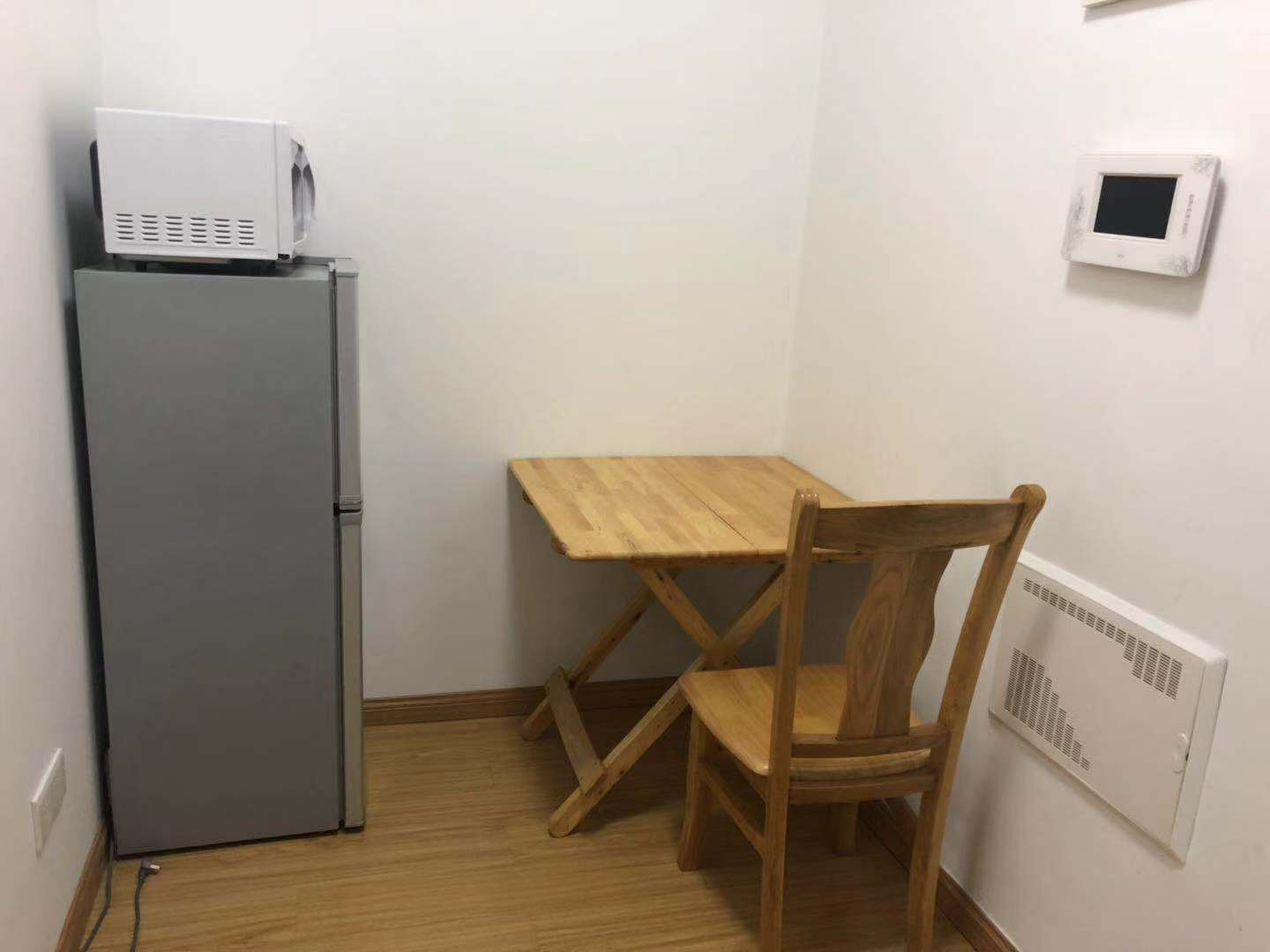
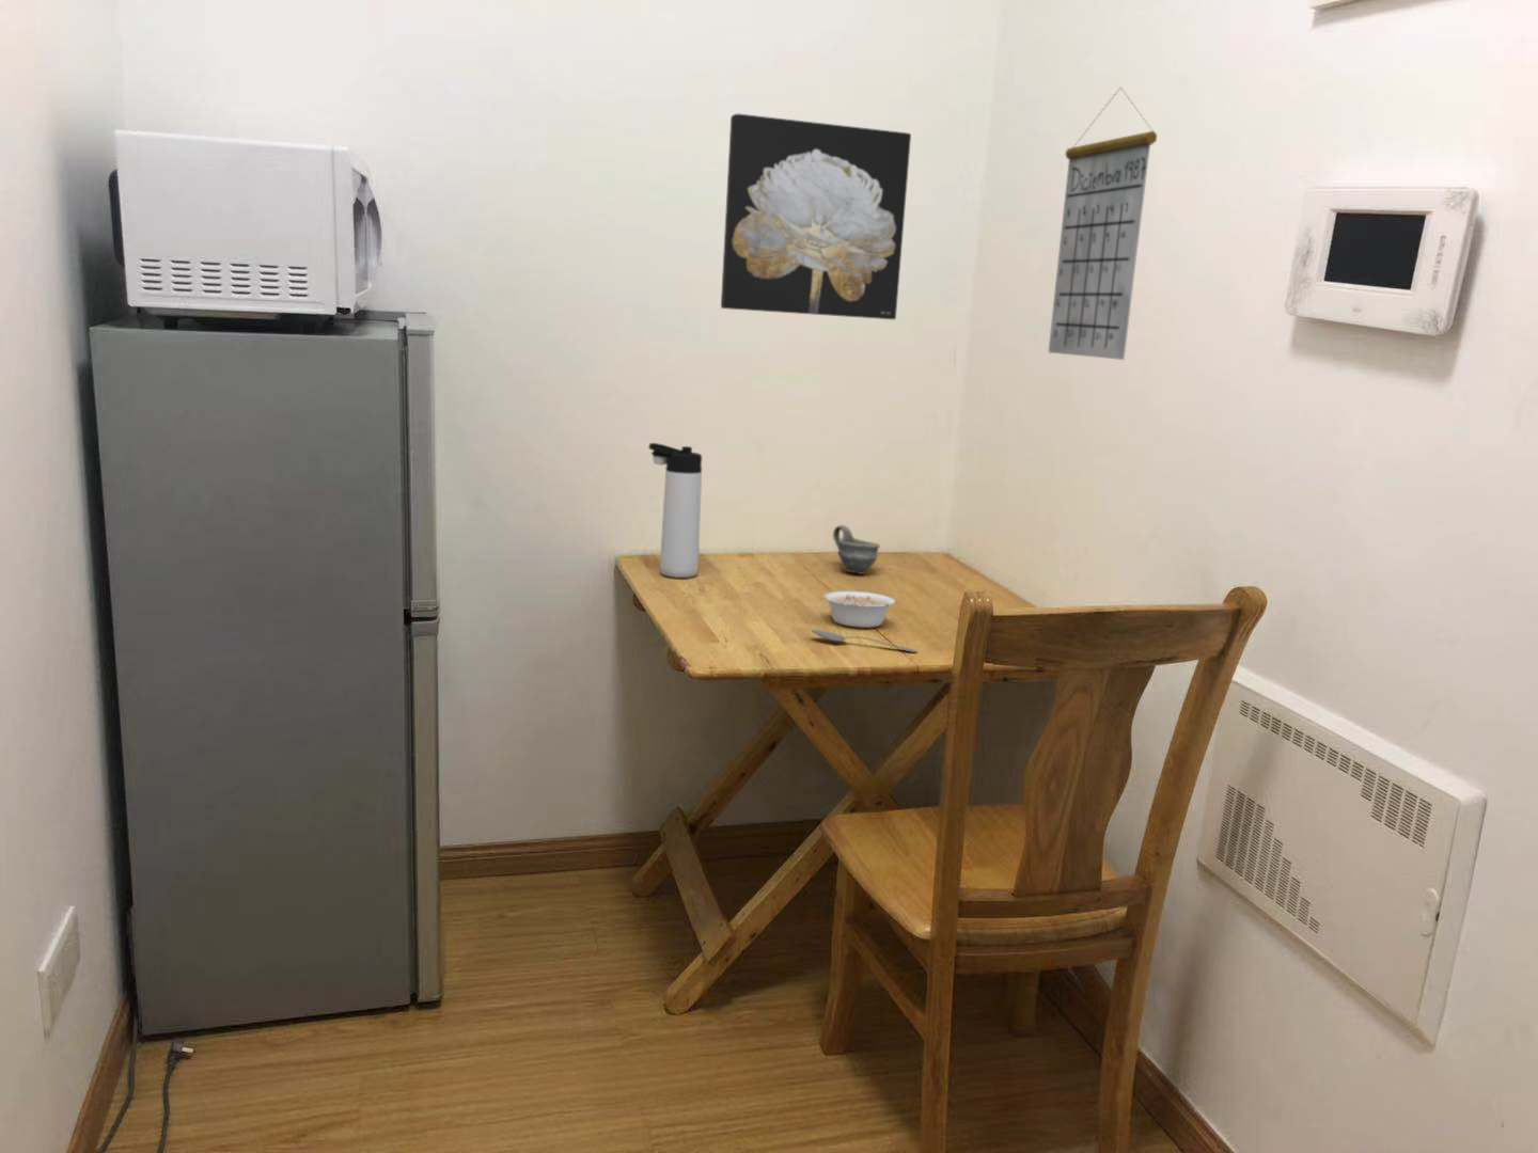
+ legume (861, 608)
+ wall art (815, 220)
+ calendar (1100, 223)
+ thermos bottle (673, 509)
+ cup (856, 550)
+ spoon (865, 638)
